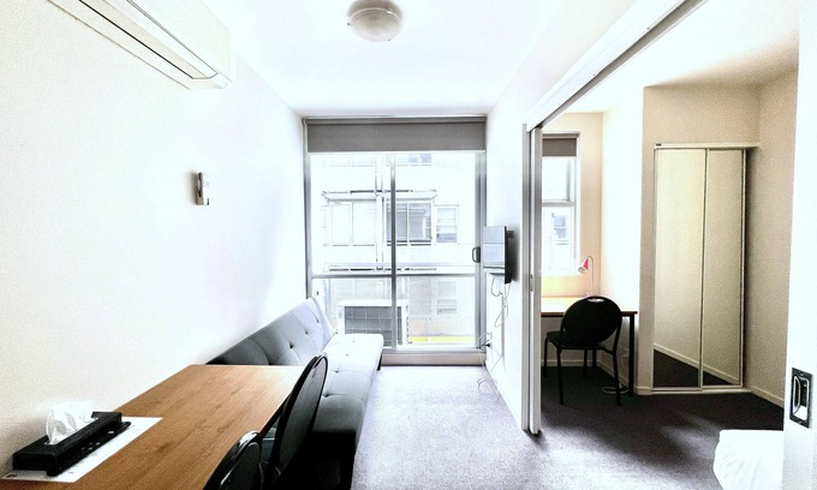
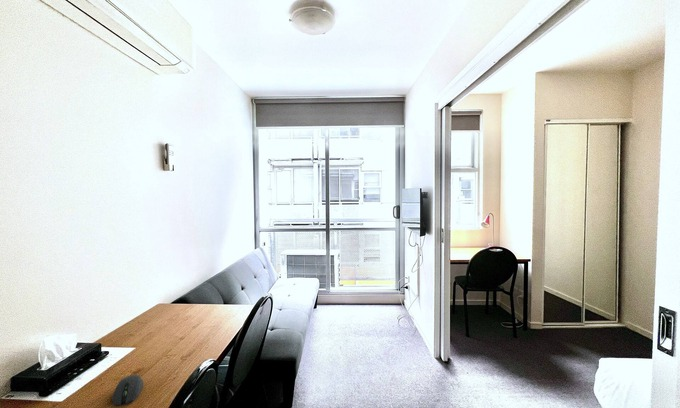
+ computer mouse (128, 386)
